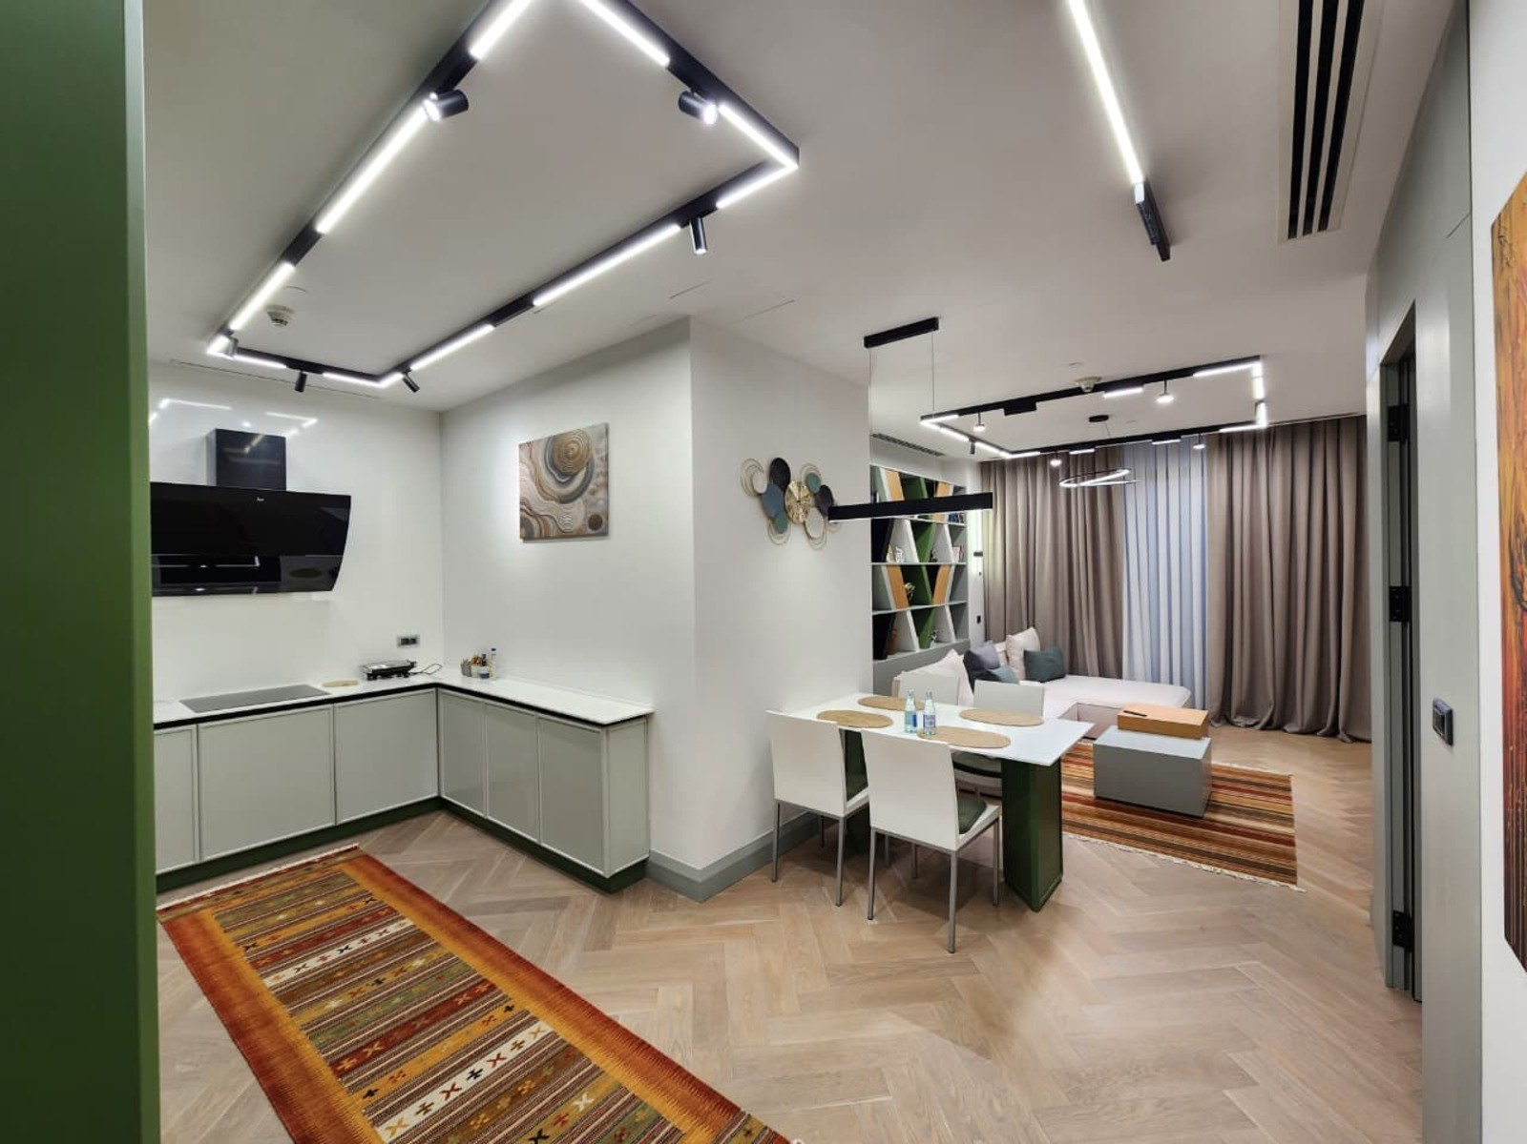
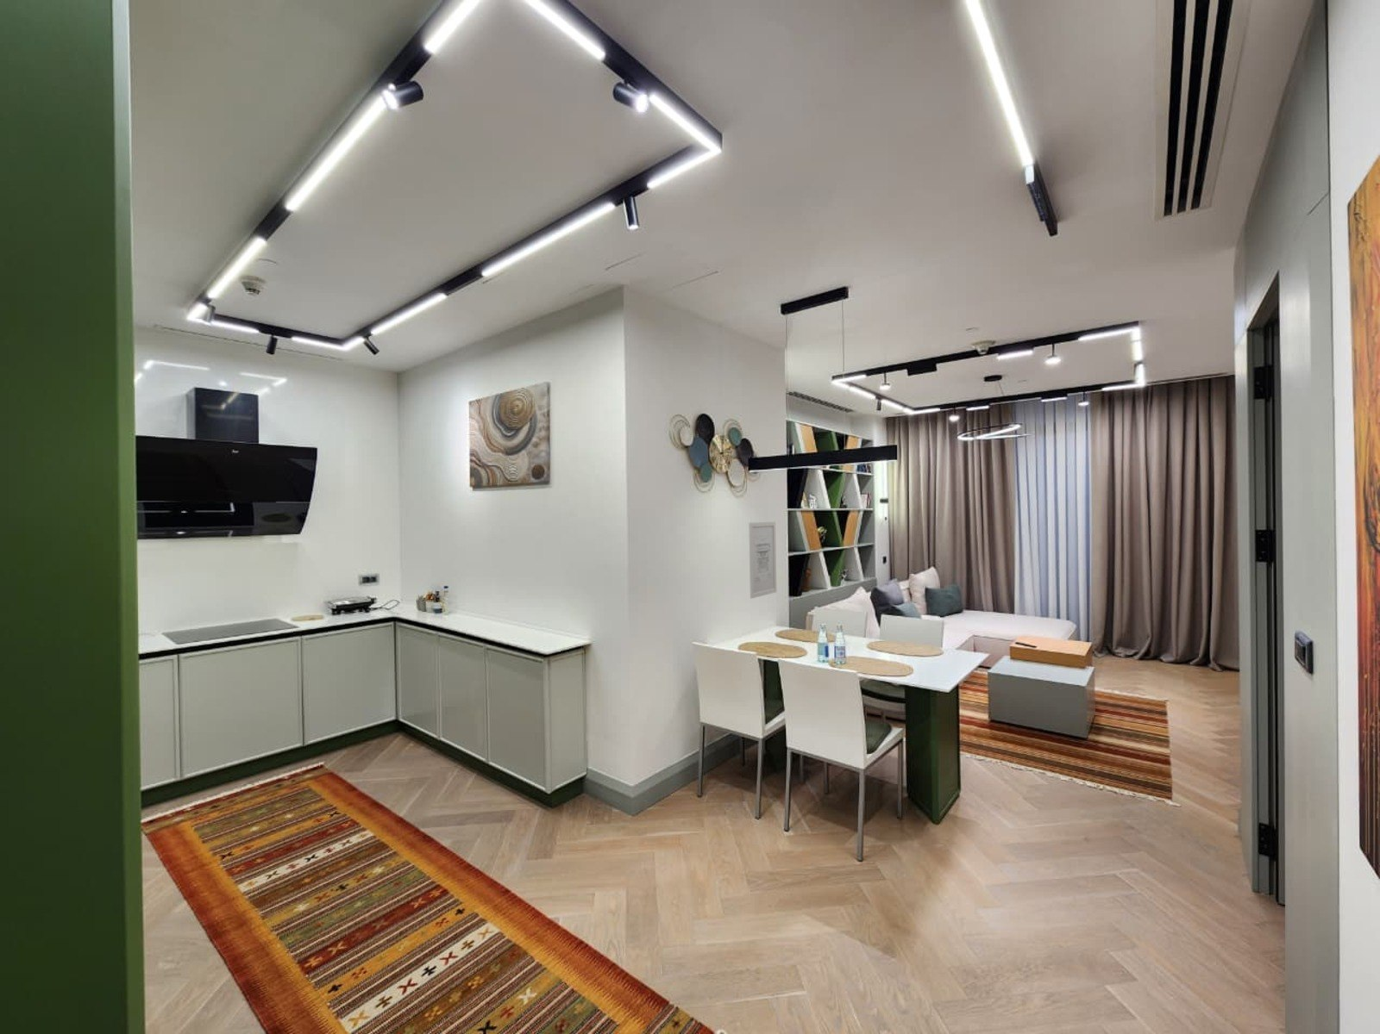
+ wall art (763, 558)
